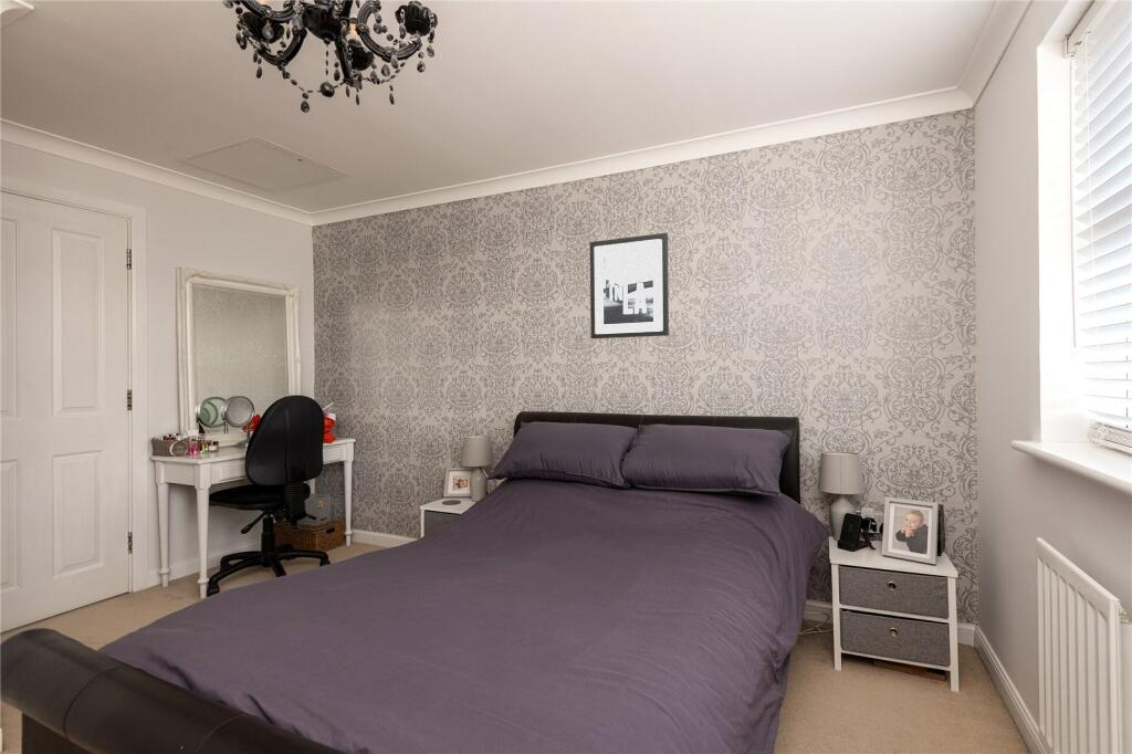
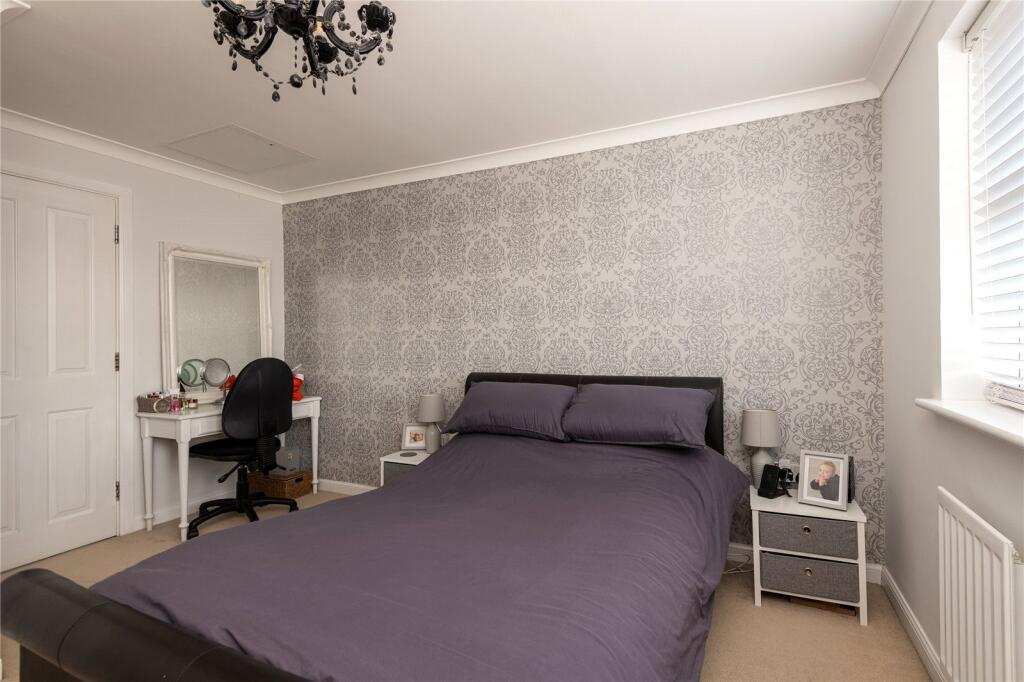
- wall art (628, 287)
